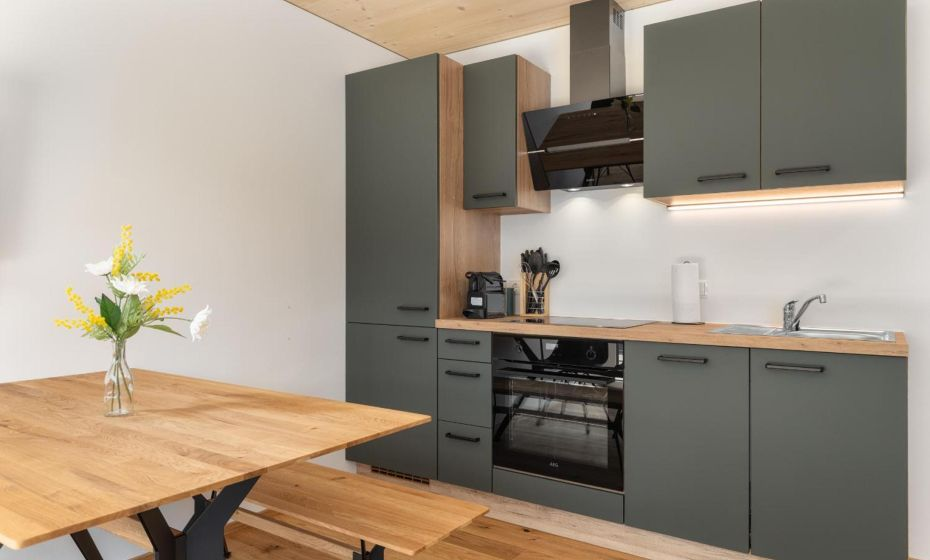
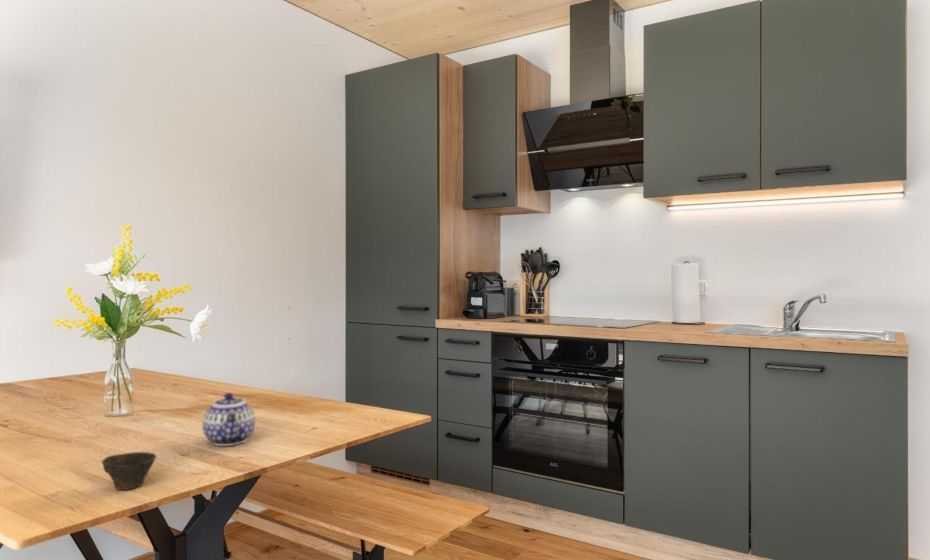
+ teapot (229, 417)
+ cup (127, 470)
